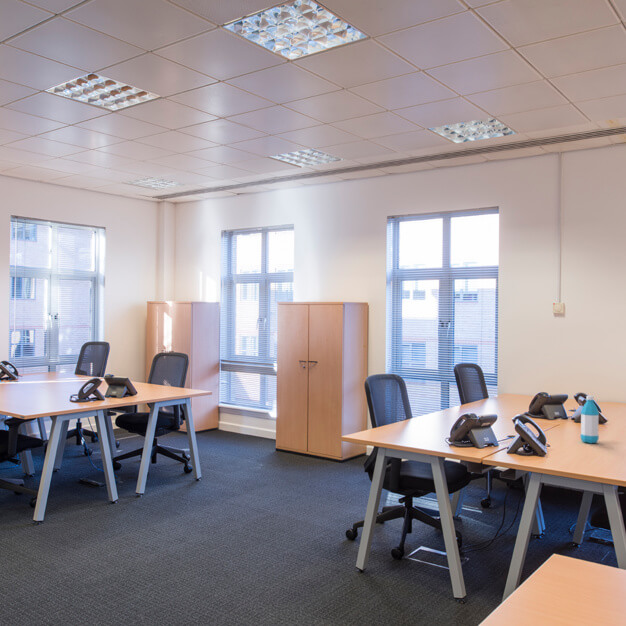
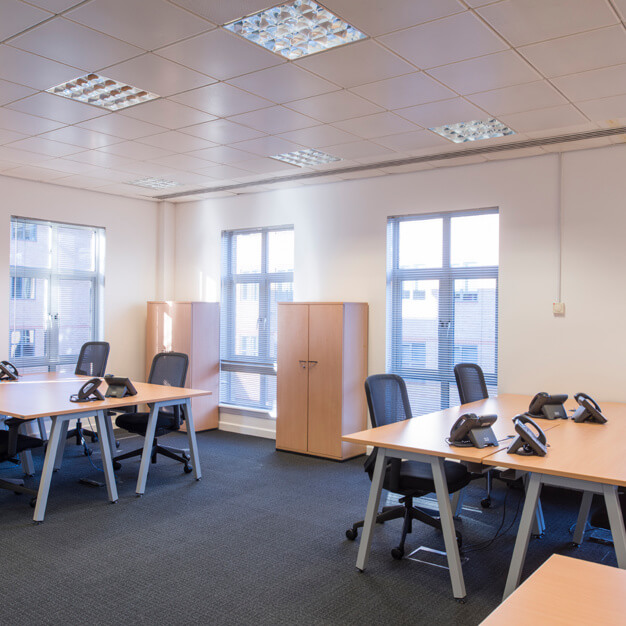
- water bottle (589, 419)
